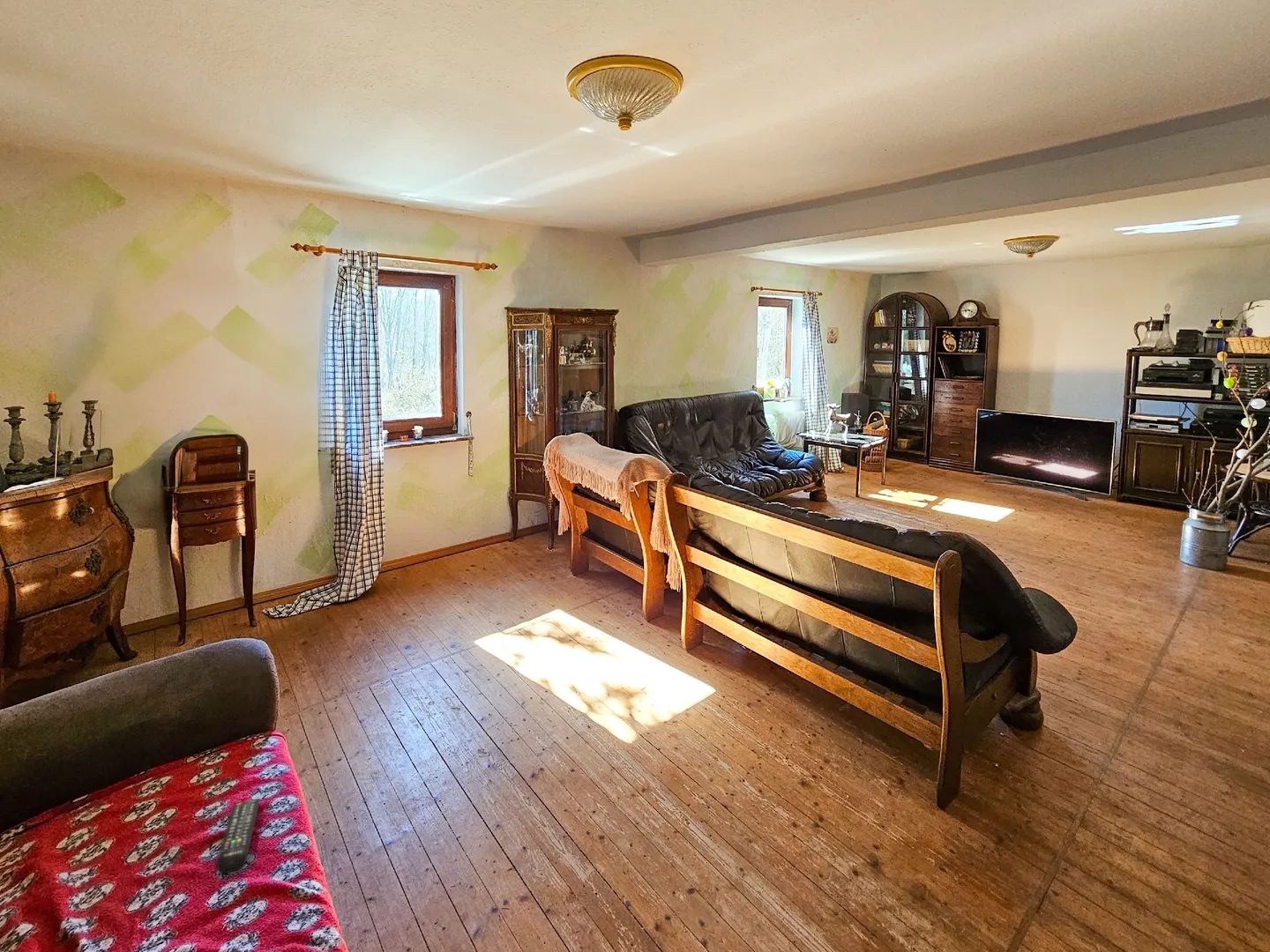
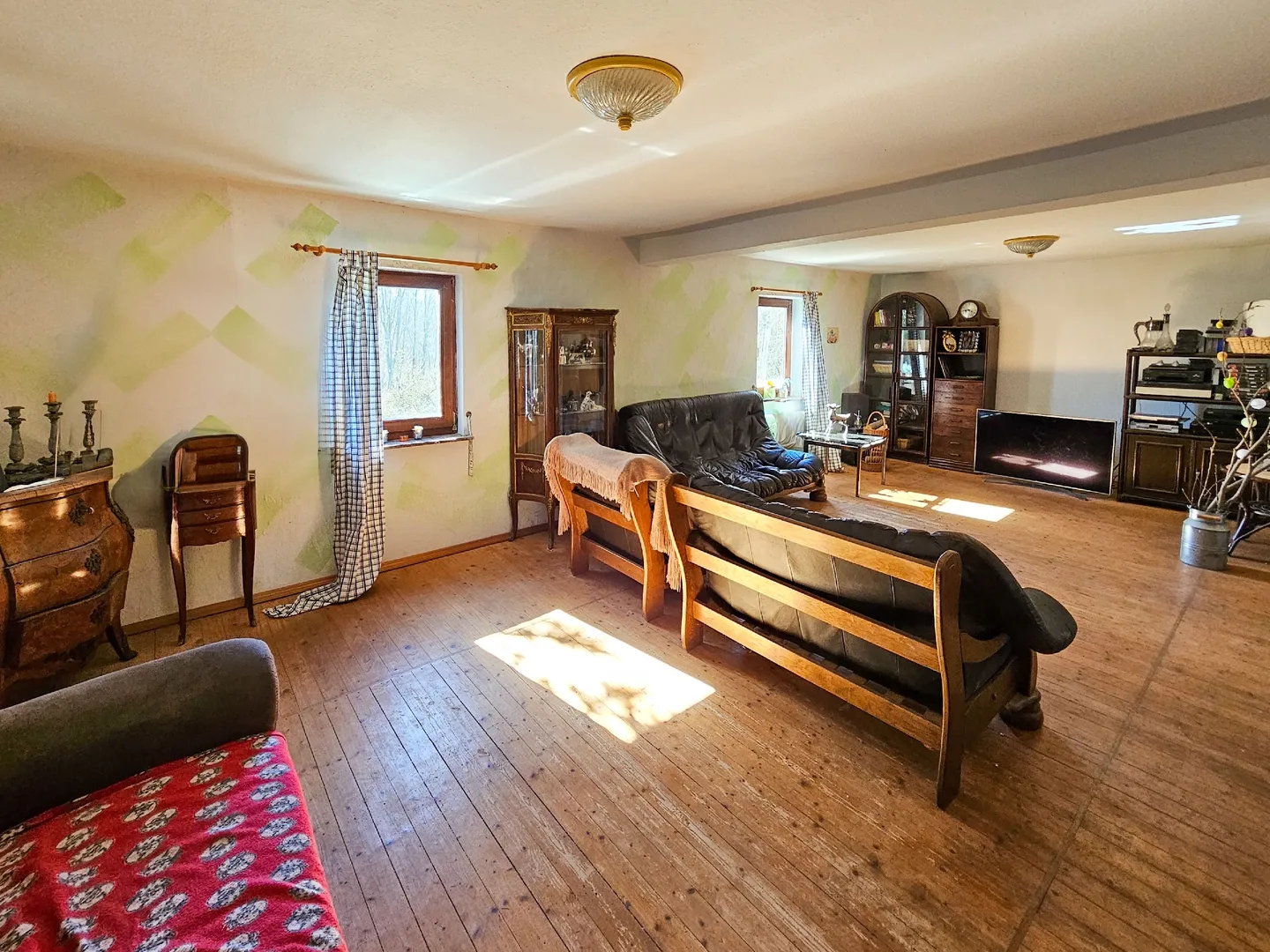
- remote control (240, 830)
